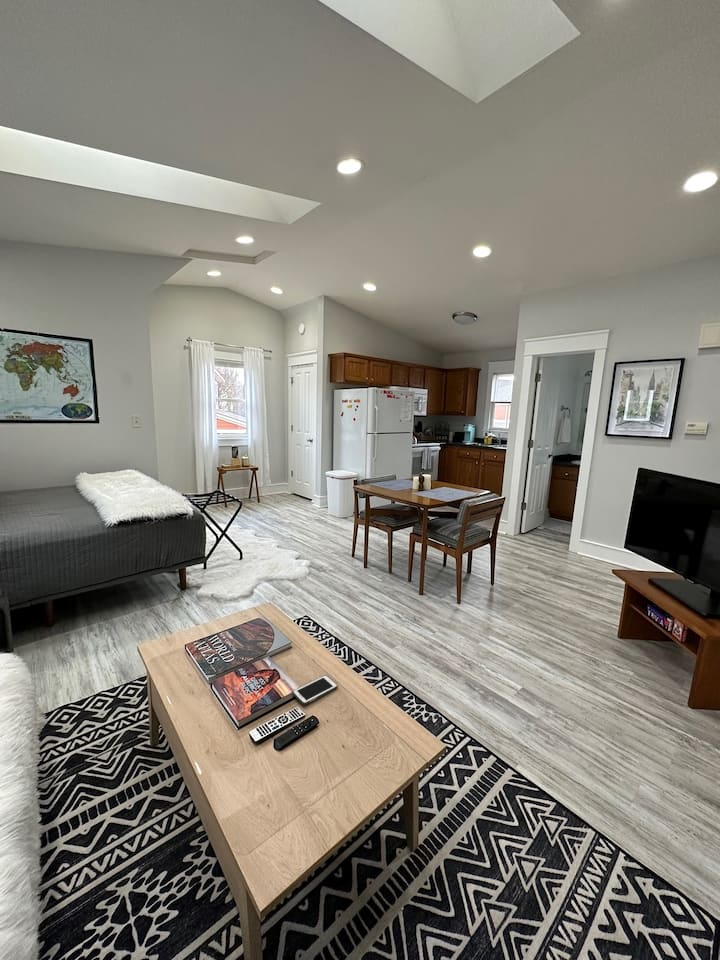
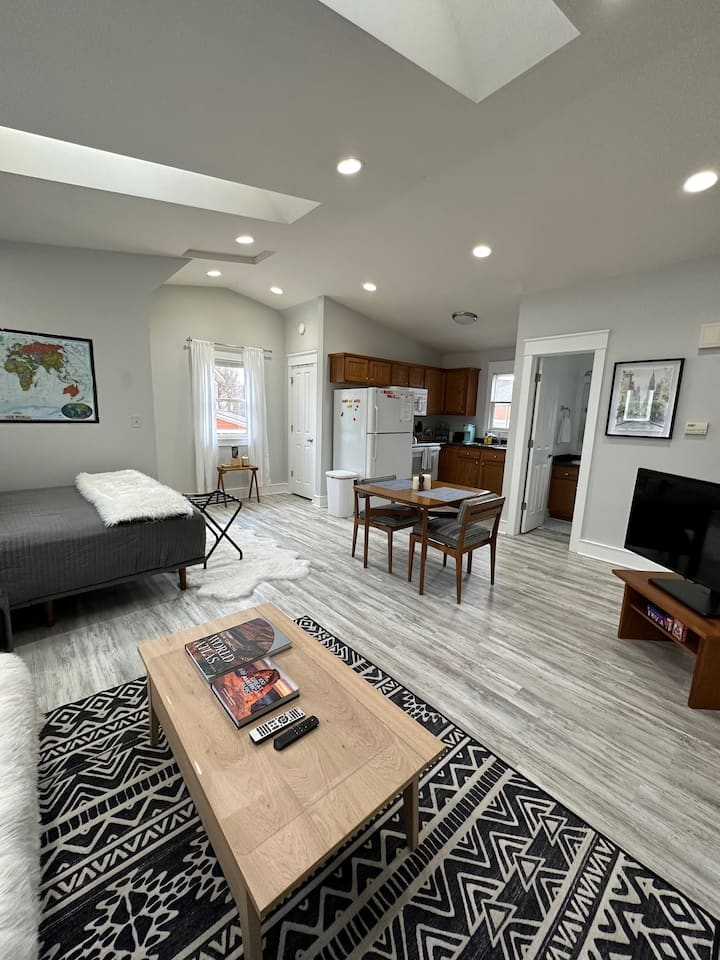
- cell phone (315, 689)
